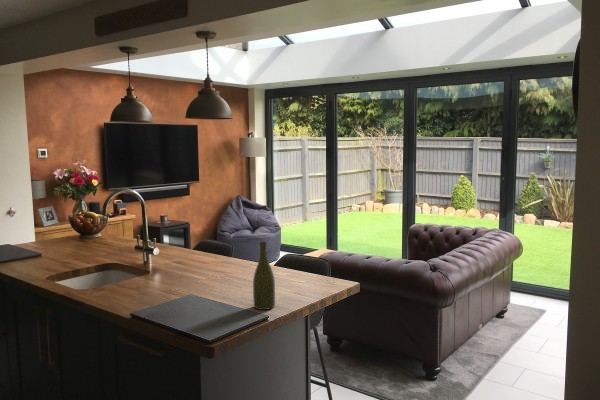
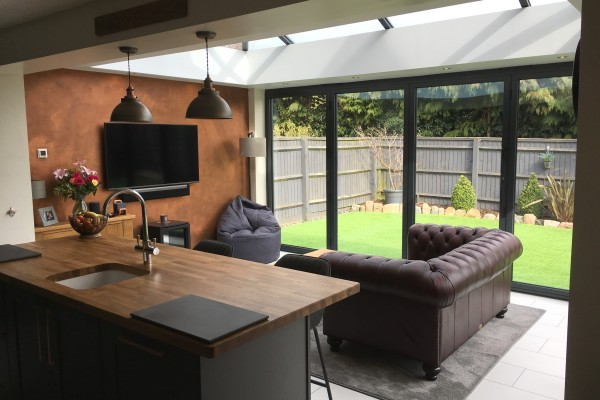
- bottle (263, 274)
